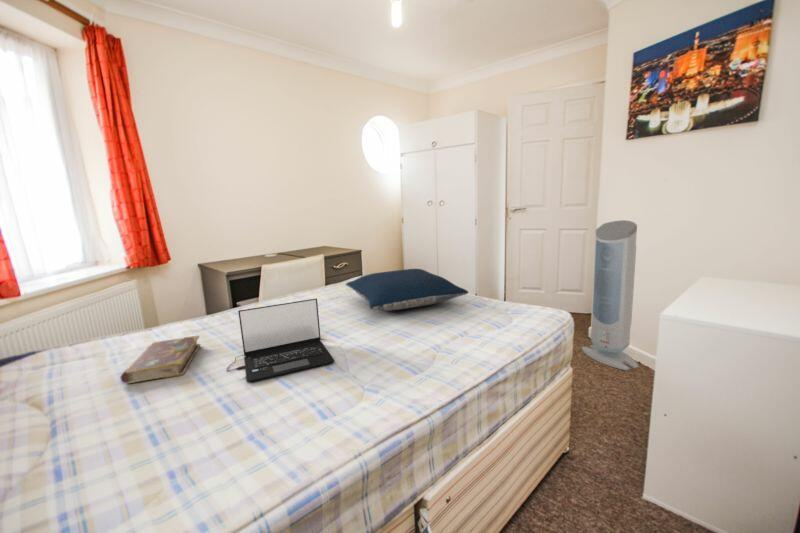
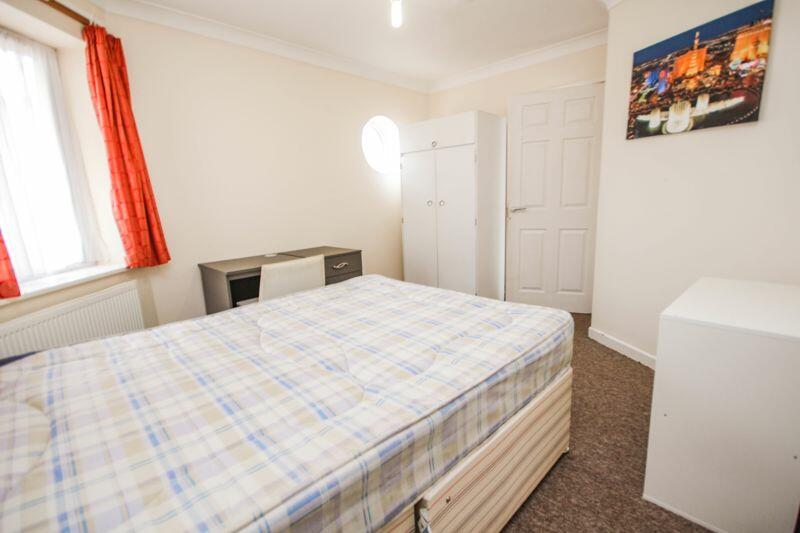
- air purifier (612, 291)
- book (164, 357)
- pillow (402, 288)
- laptop (276, 337)
